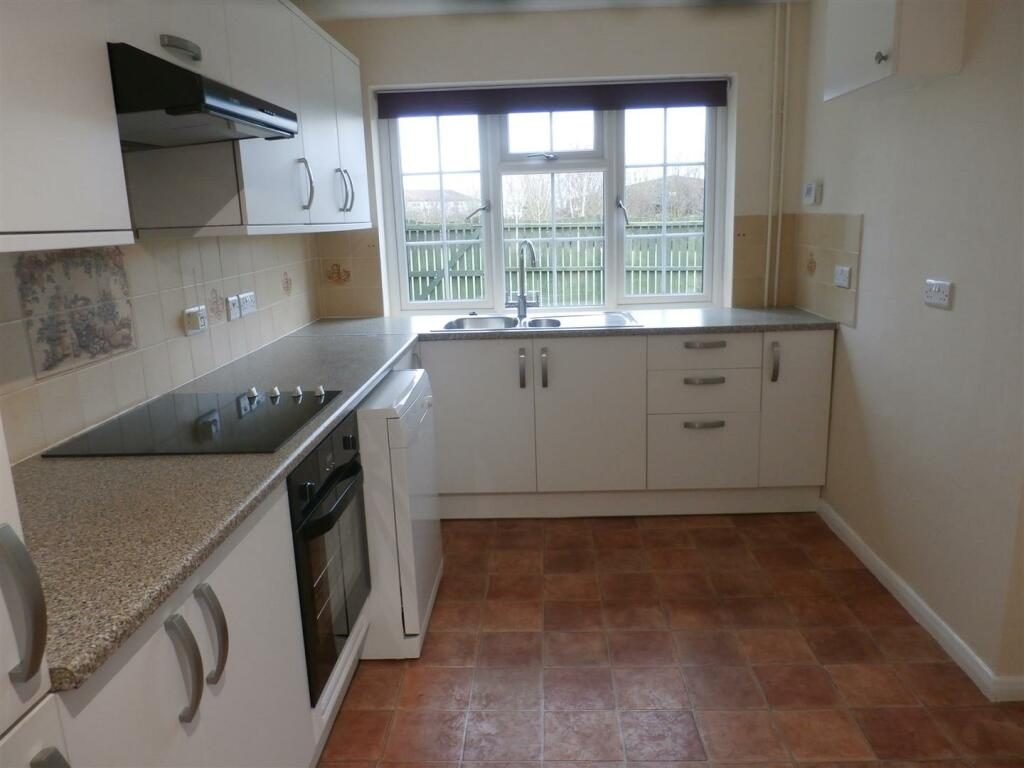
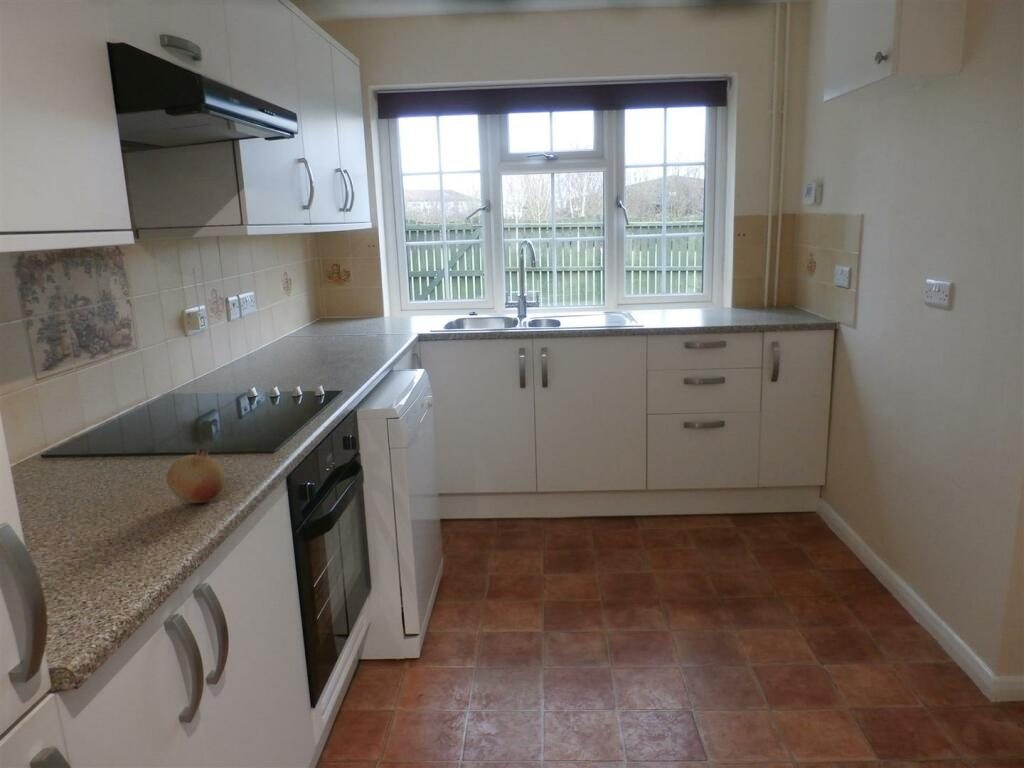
+ fruit (196, 475)
